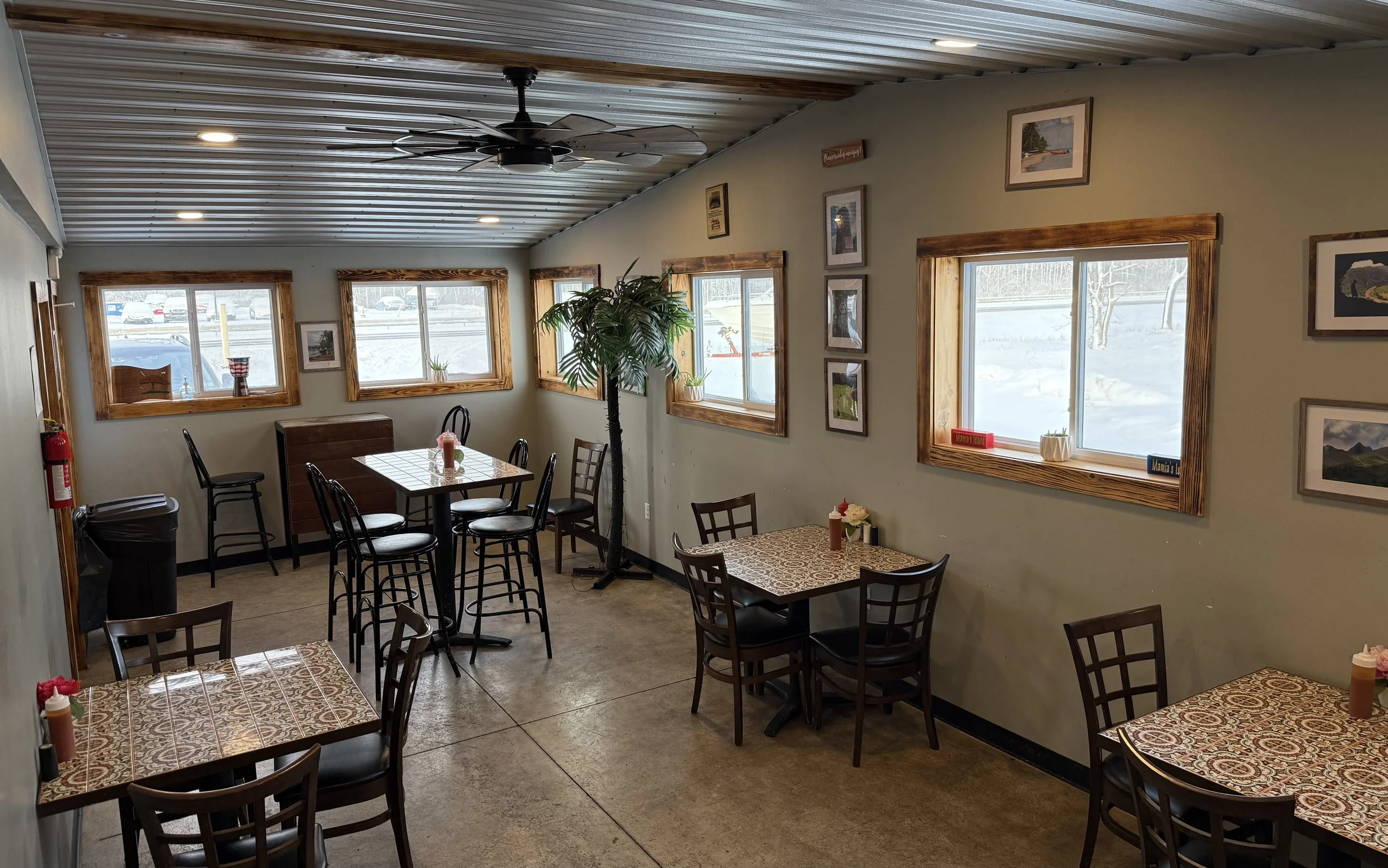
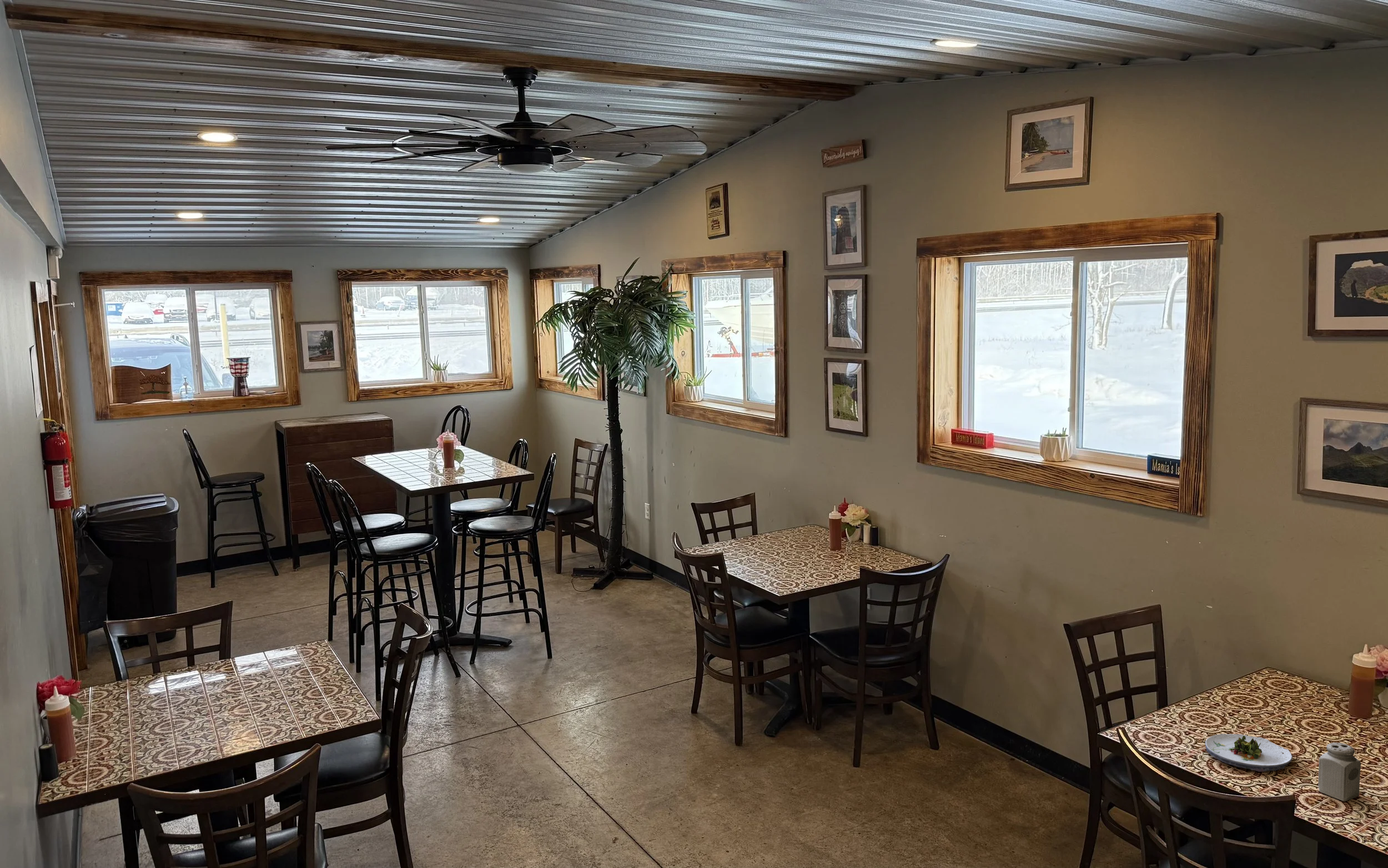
+ salt shaker (1339, 769)
+ salad plate (1247, 746)
